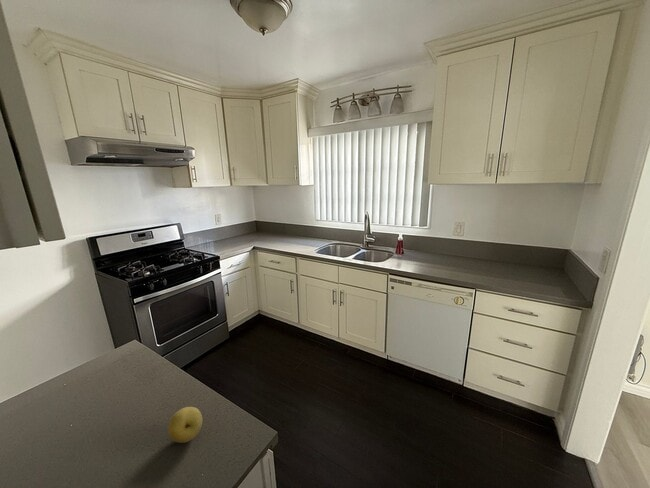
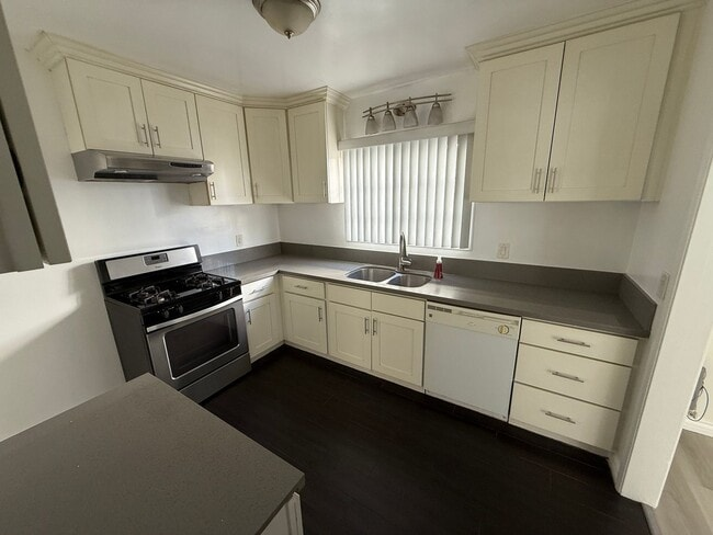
- fruit (185, 424)
